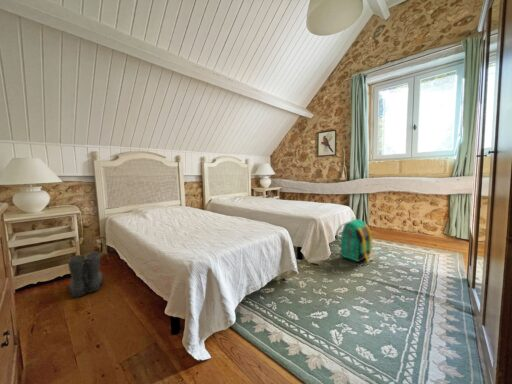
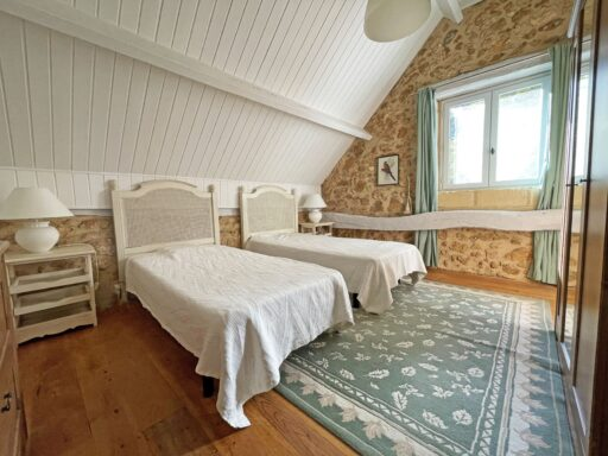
- backpack (354, 237)
- boots (86, 270)
